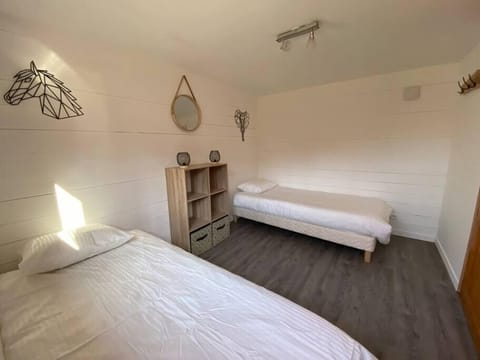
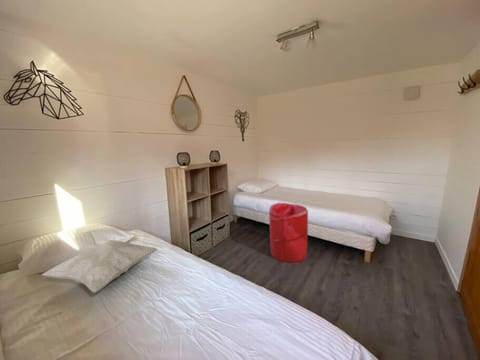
+ laundry hamper (287, 230)
+ decorative pillow (105, 260)
